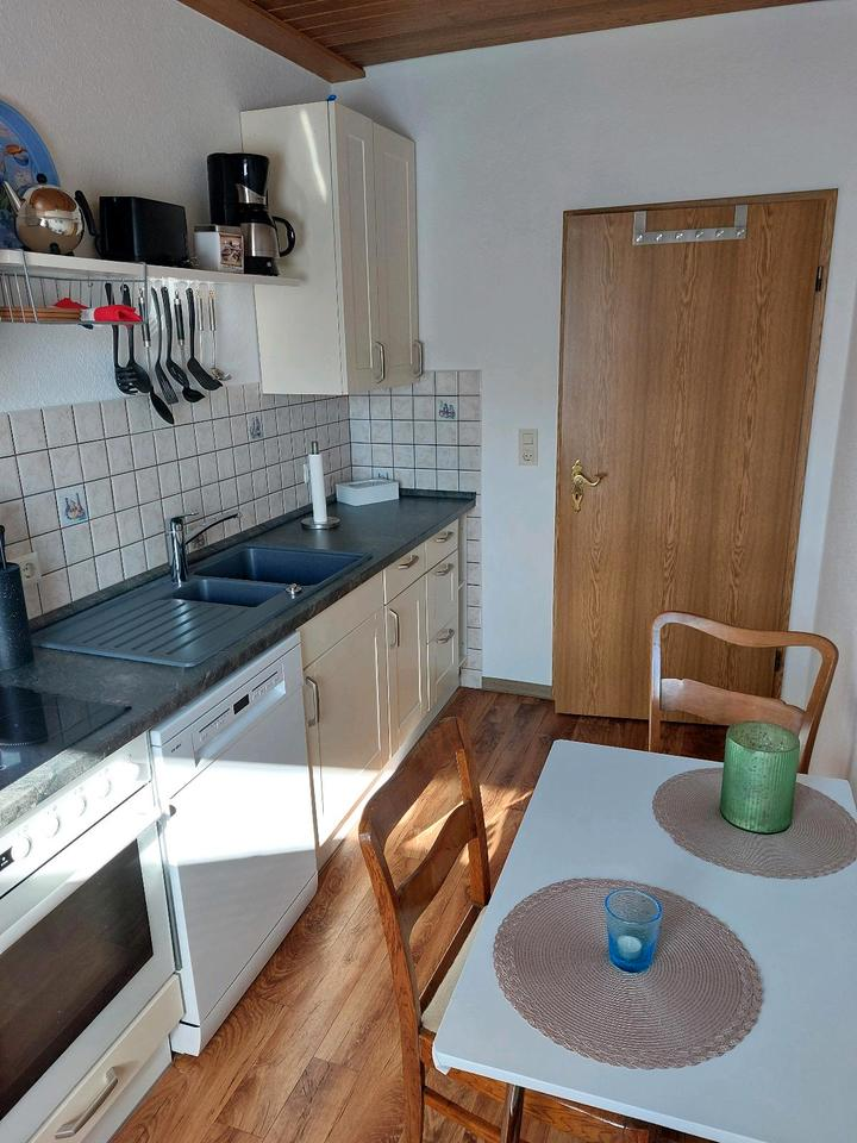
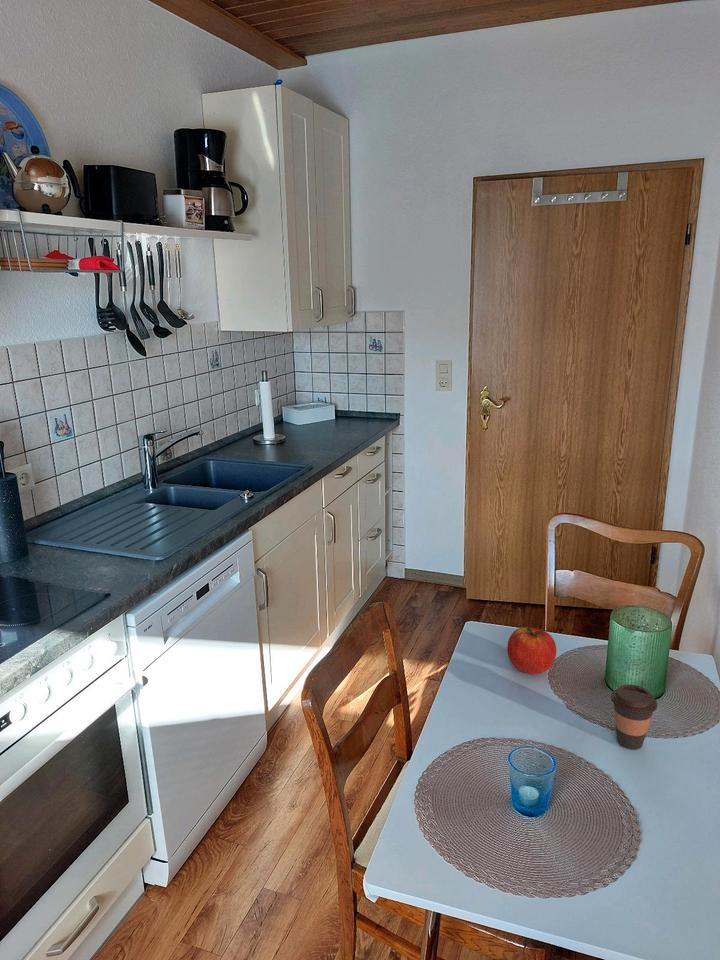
+ coffee cup (632, 717)
+ apple (531, 647)
